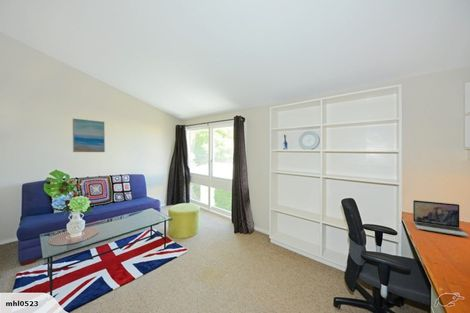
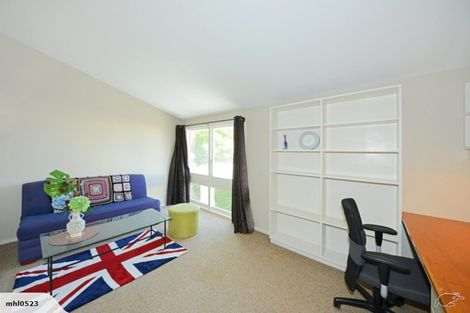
- laptop (438, 216)
- wall art (89, 136)
